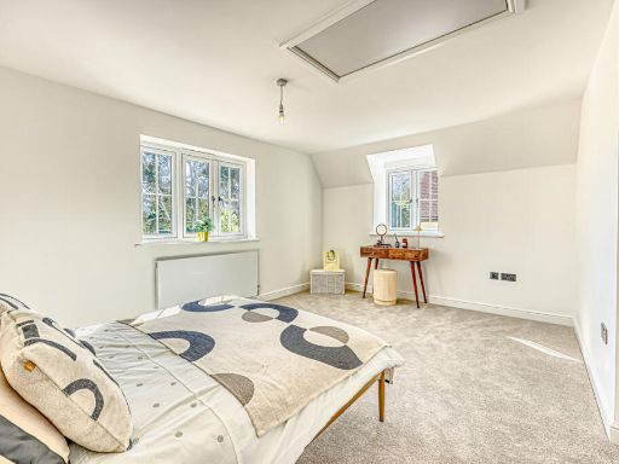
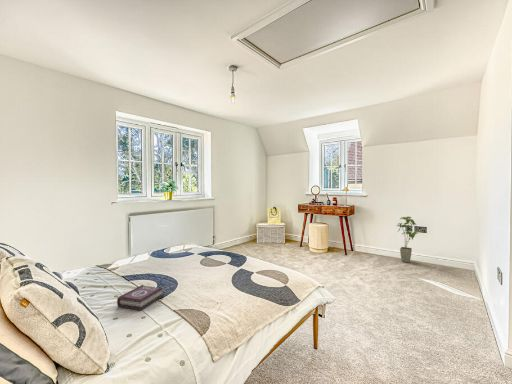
+ book (141, 296)
+ house plant (409, 239)
